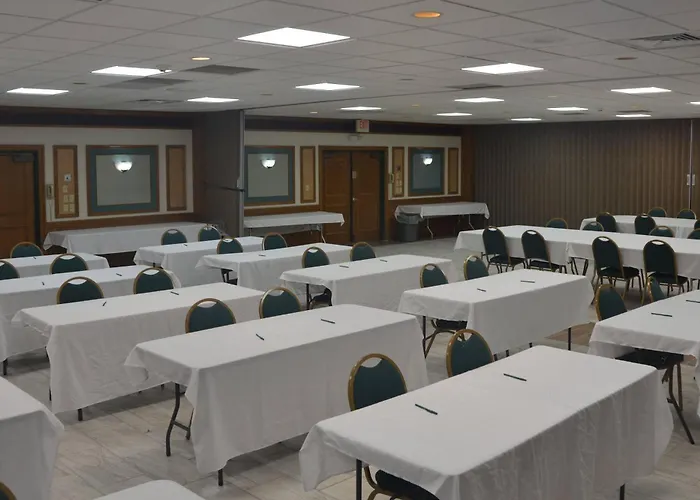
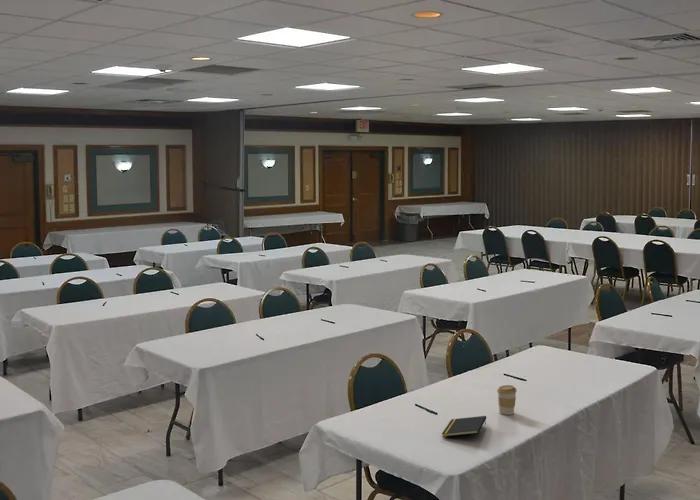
+ coffee cup (506, 399)
+ notepad (464, 426)
